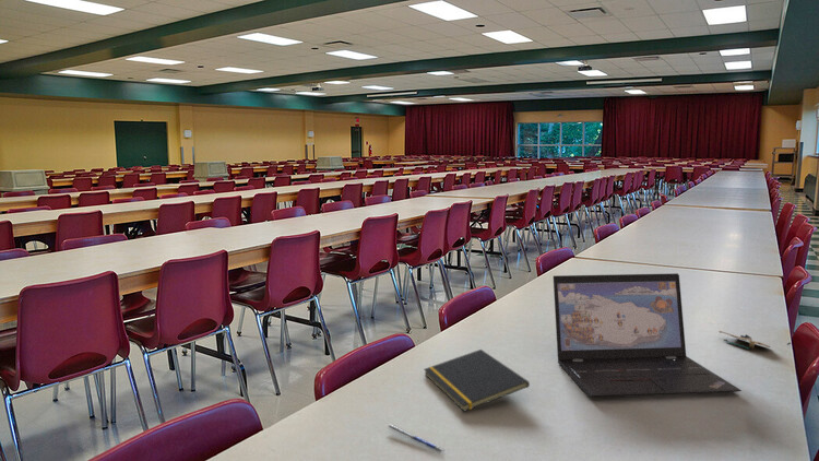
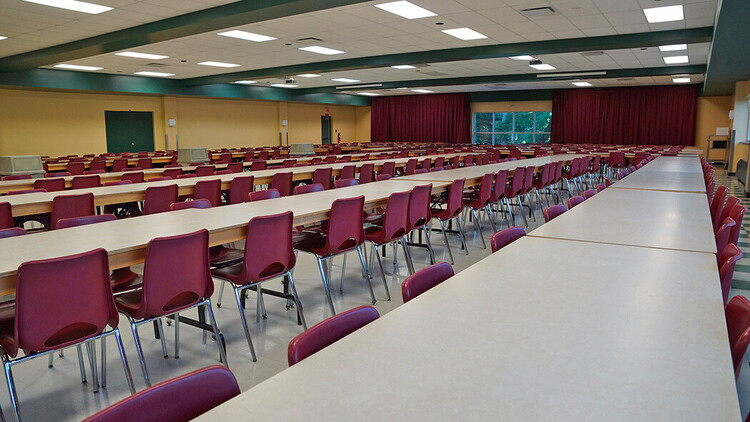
- computer mouse (751, 339)
- laptop (639, 330)
- pen (414, 437)
- notepad (473, 377)
